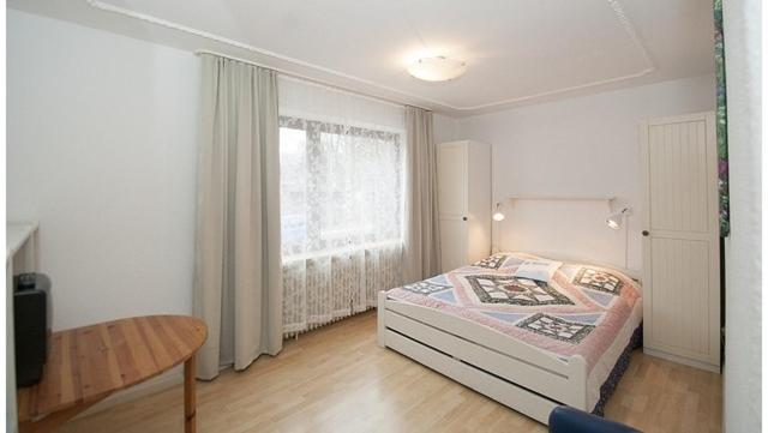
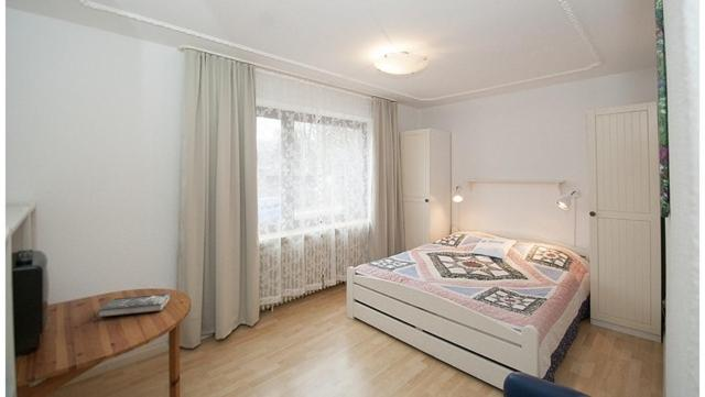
+ book (137, 304)
